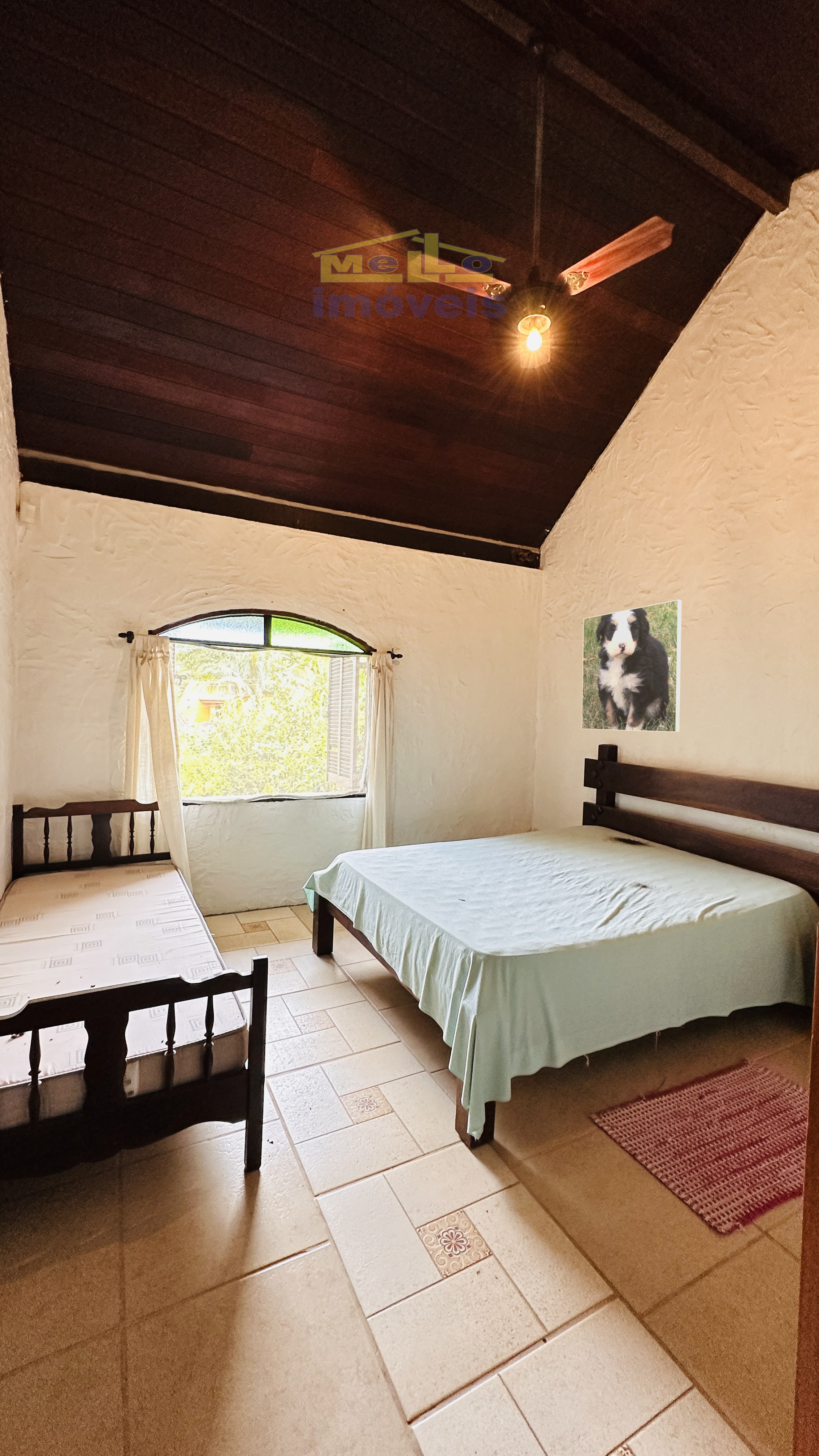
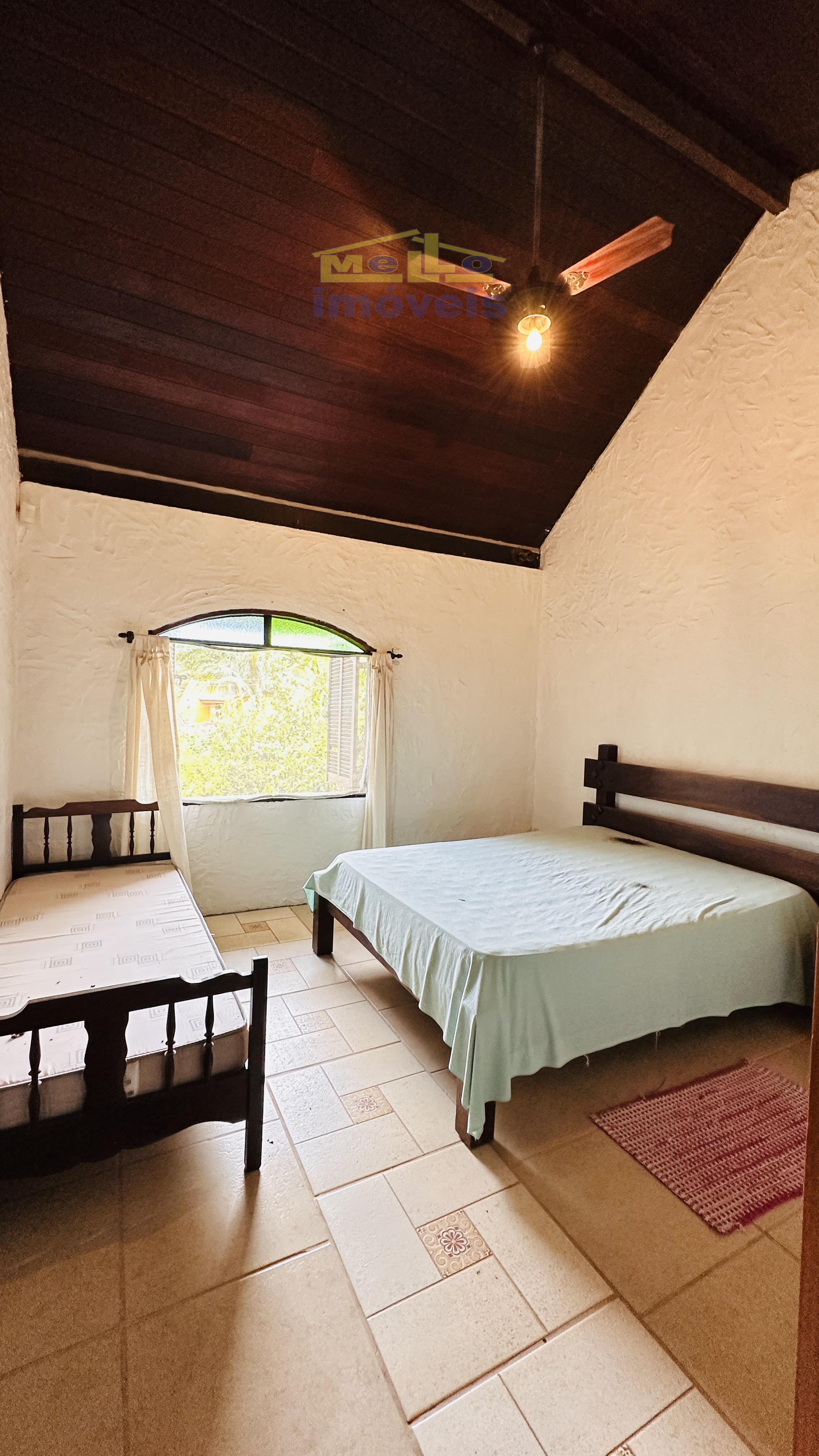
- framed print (627, 670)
